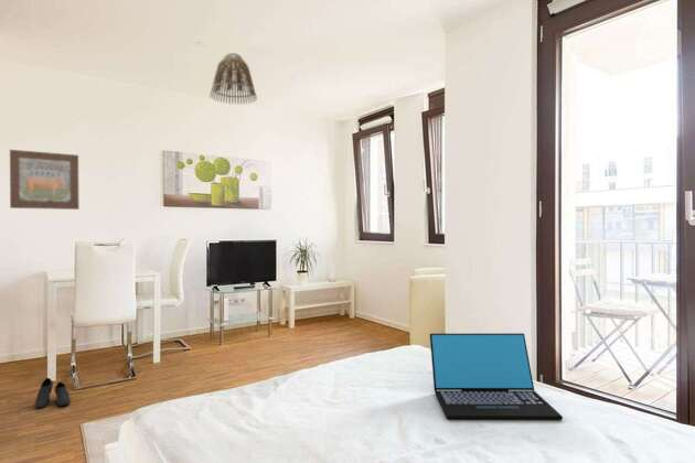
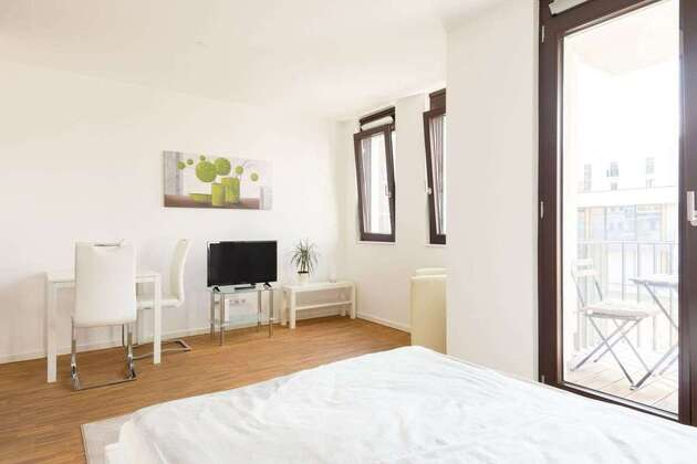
- laptop (489, 372)
- lamp shade (234, 76)
- shoe (50, 391)
- wall art (45, 180)
